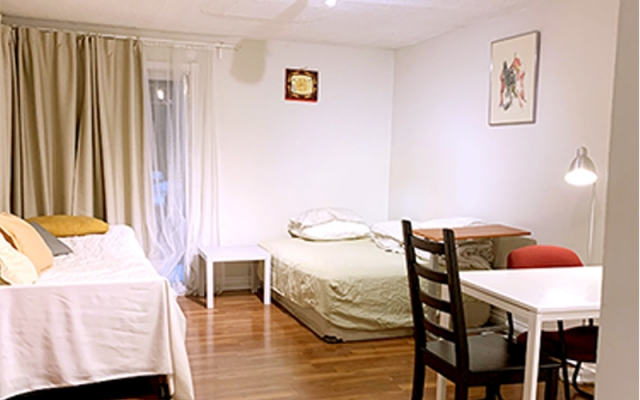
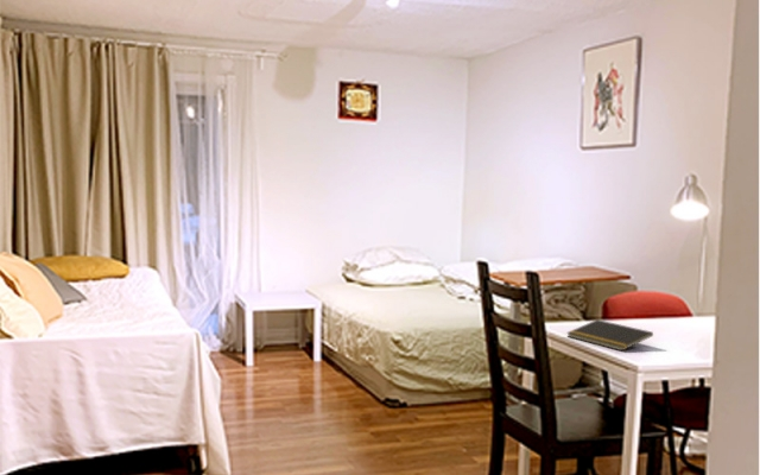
+ notepad (608, 334)
